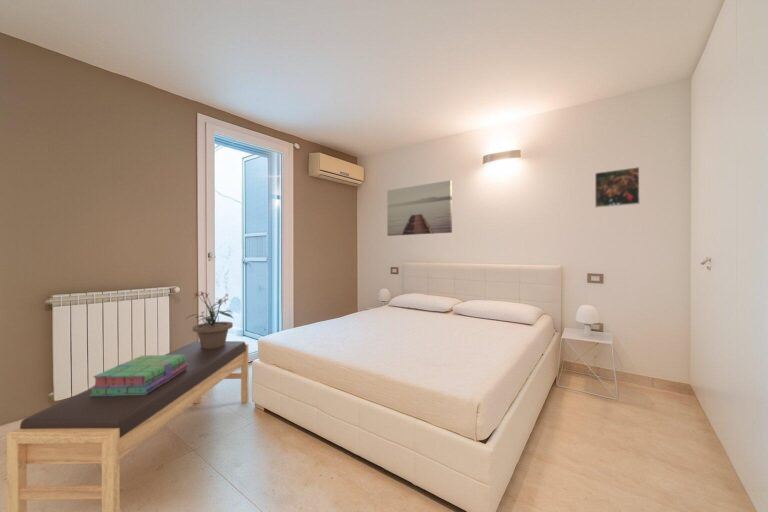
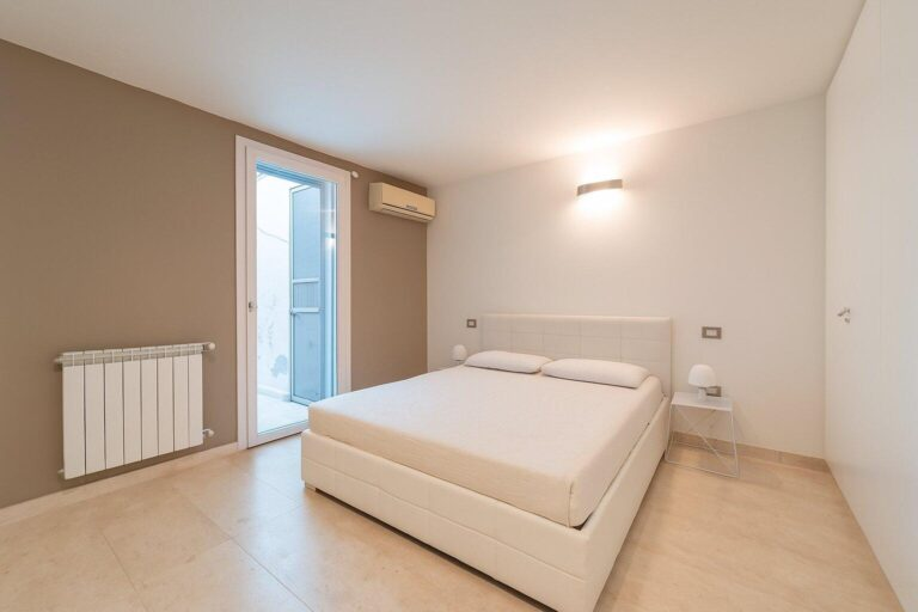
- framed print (616, 188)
- bench (168, 408)
- stack of books (143, 372)
- wall art (417, 210)
- potted plant (210, 318)
